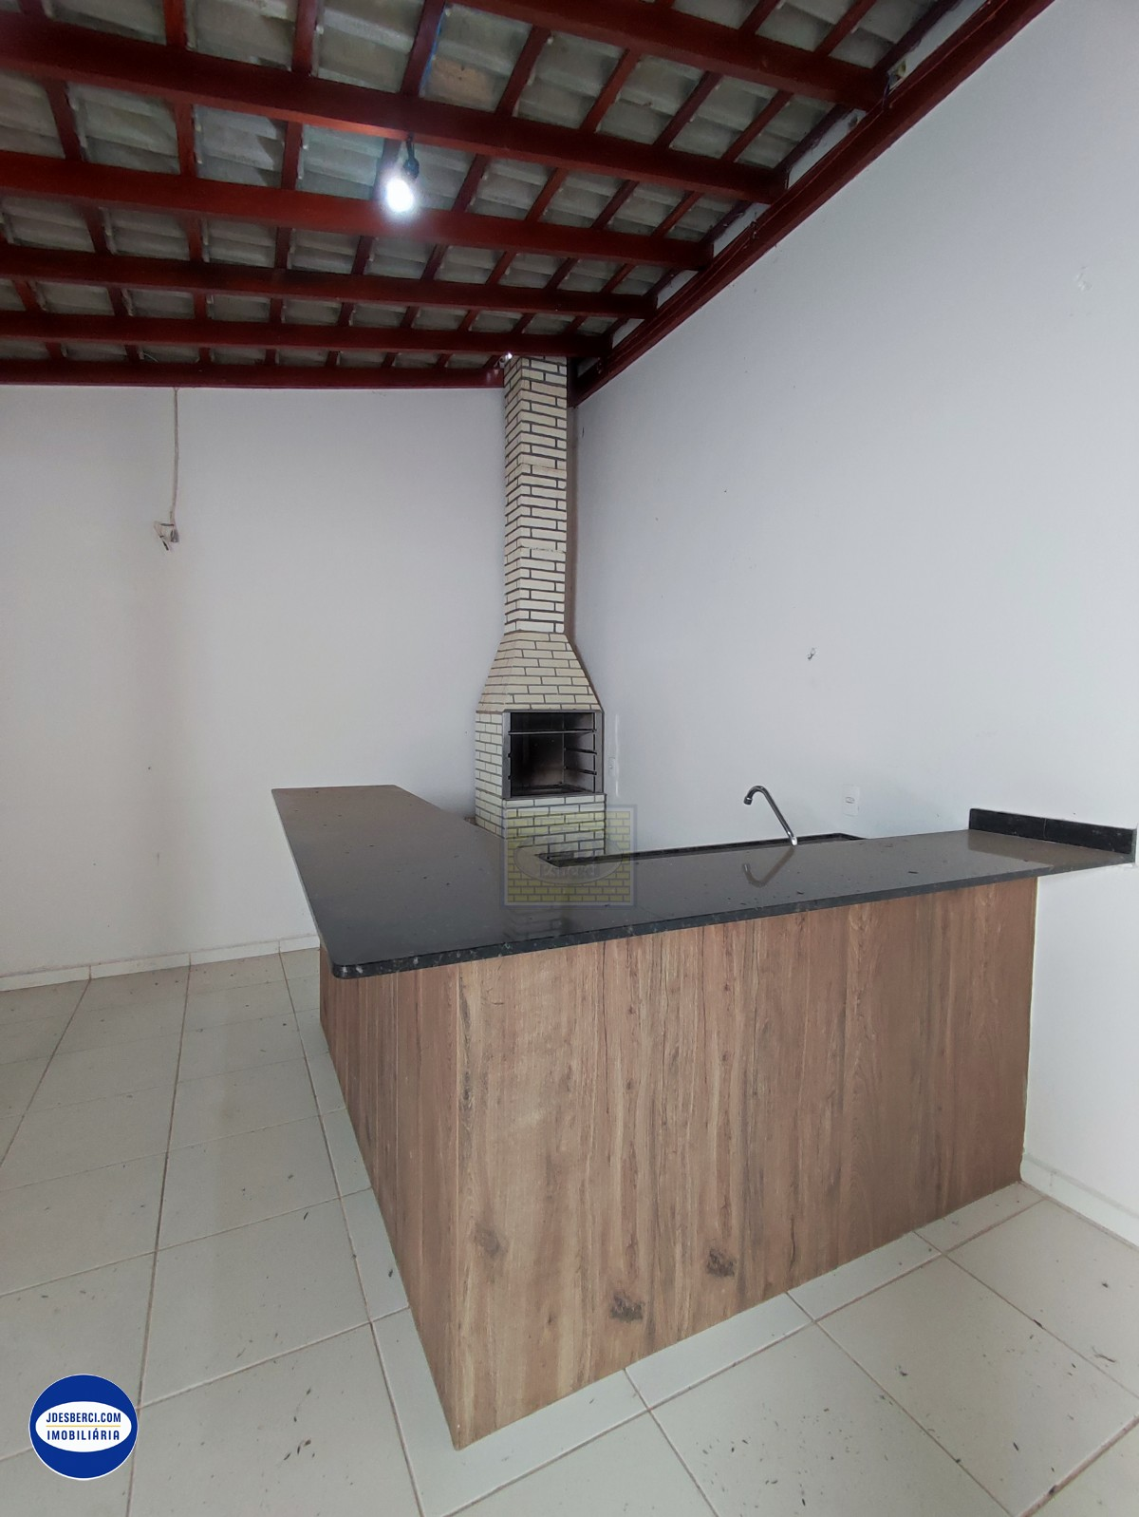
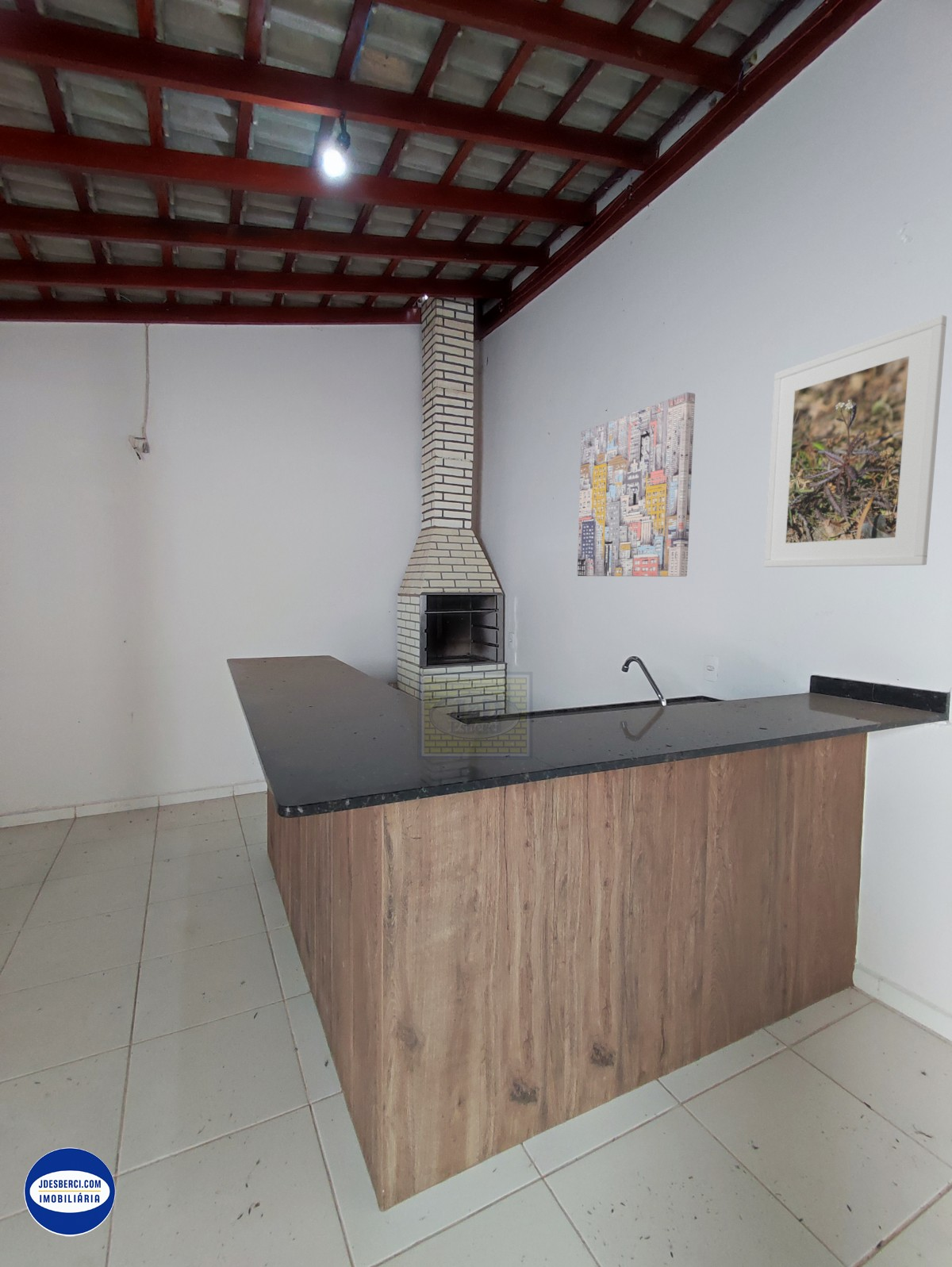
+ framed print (842, 459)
+ wall art (628, 496)
